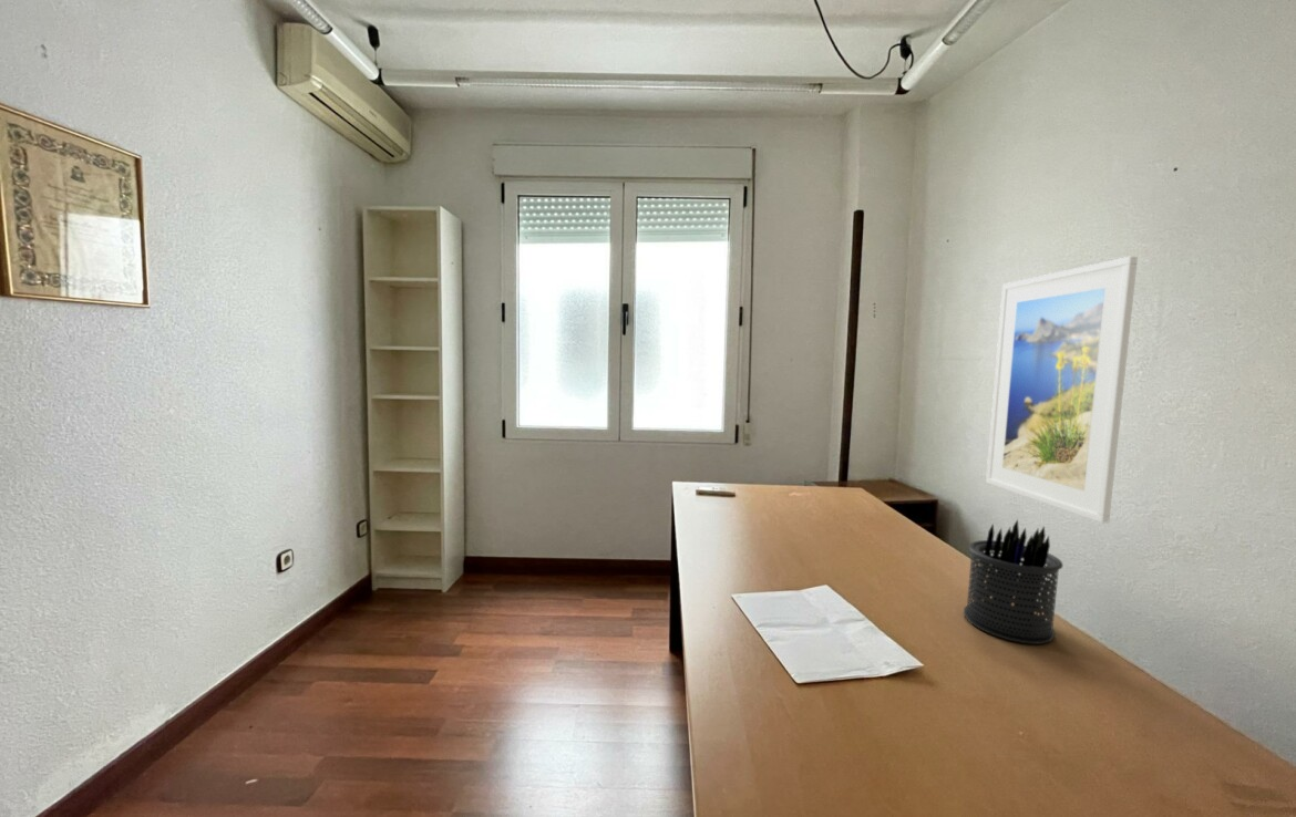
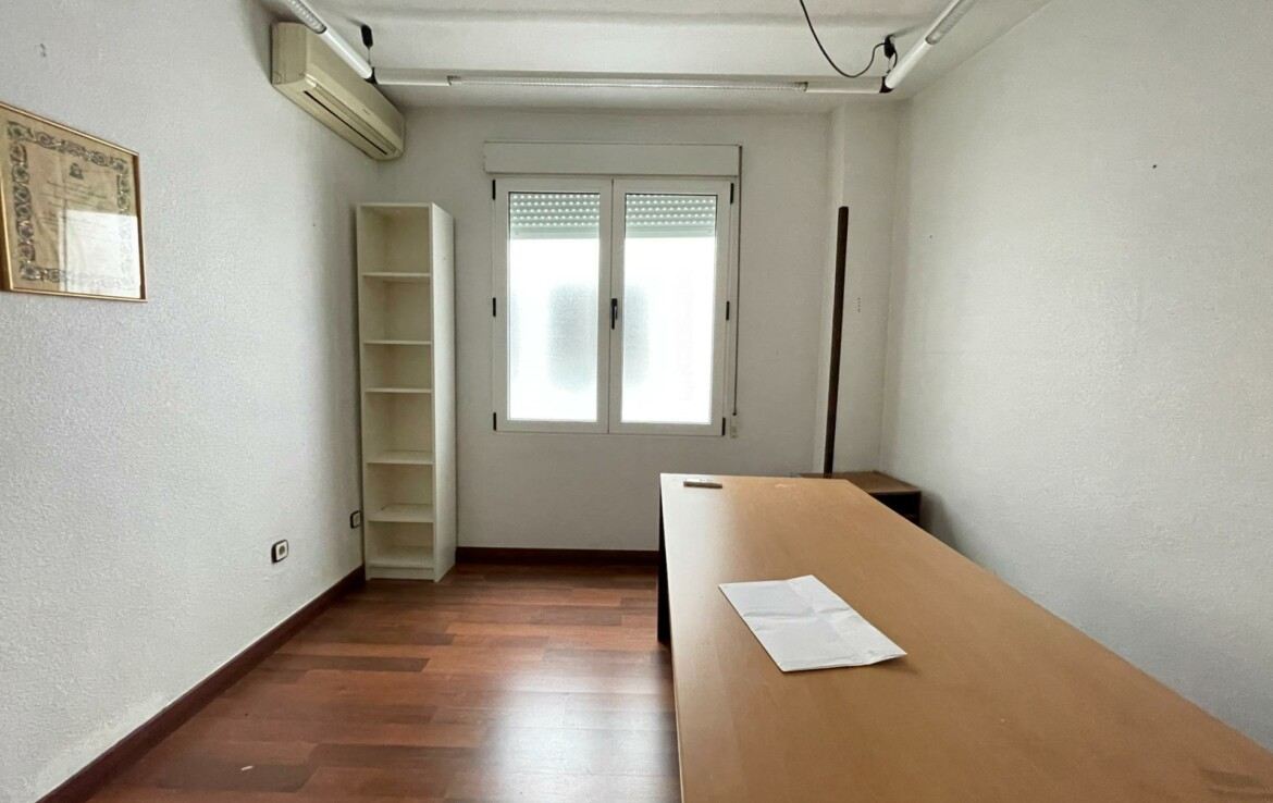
- pen holder (1011, 571)
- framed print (1048, 387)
